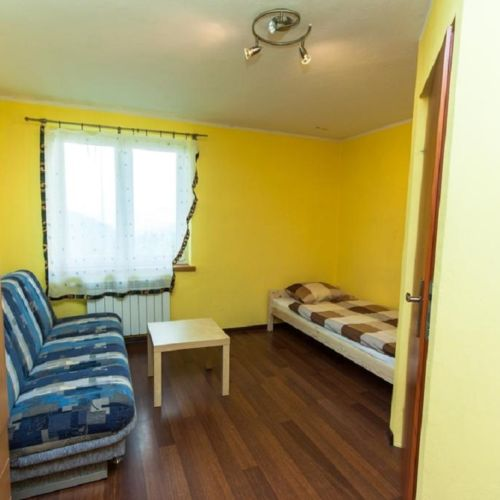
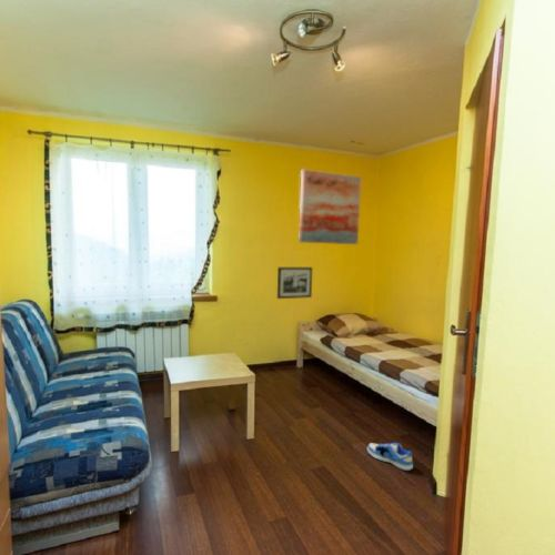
+ shoe (390, 450)
+ wall art (331, 209)
+ picture frame (294, 282)
